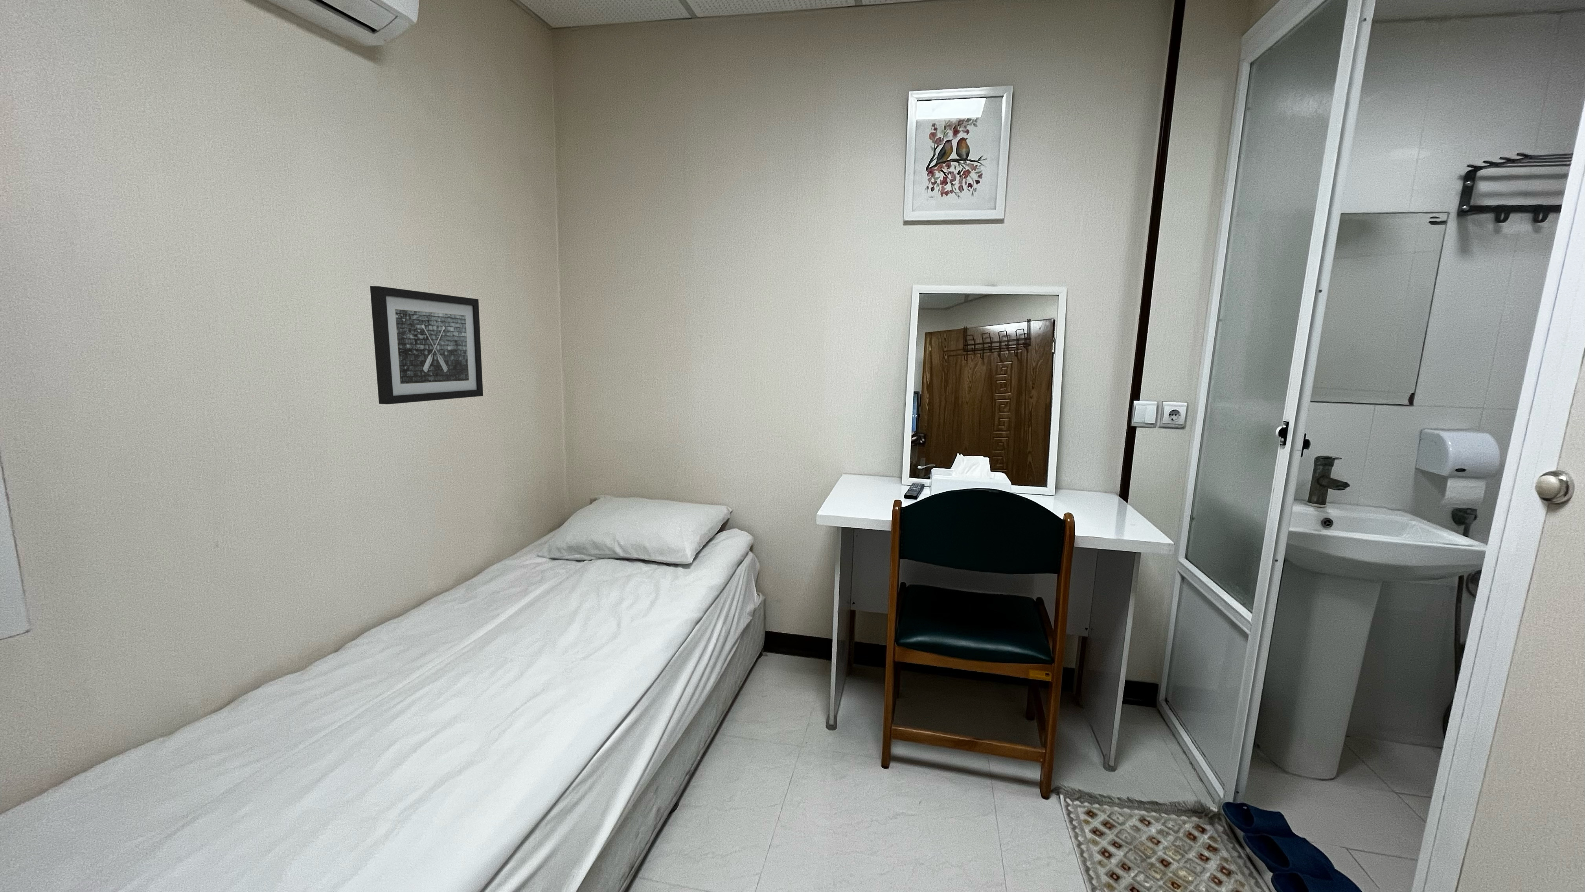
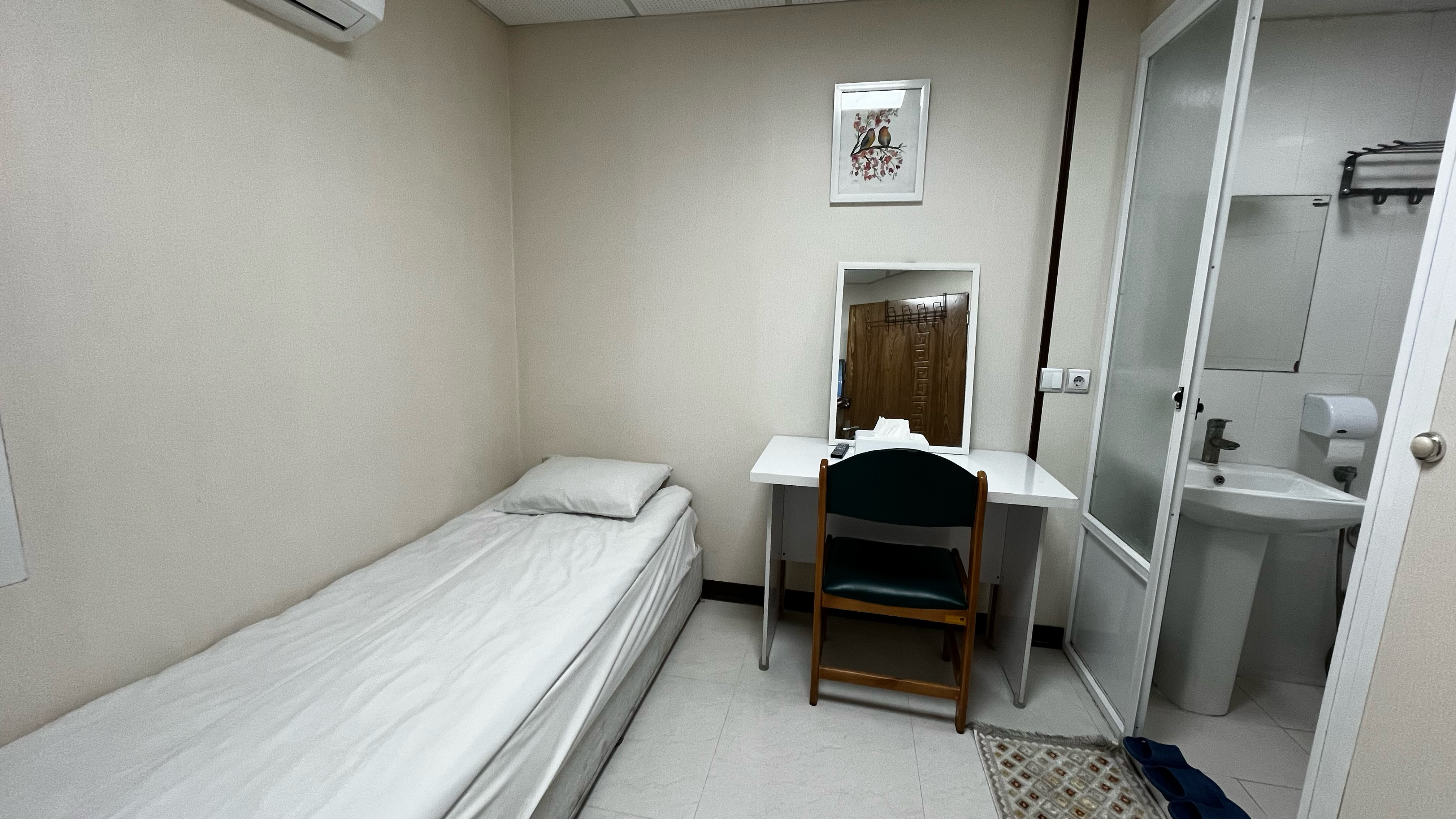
- wall art (433, 346)
